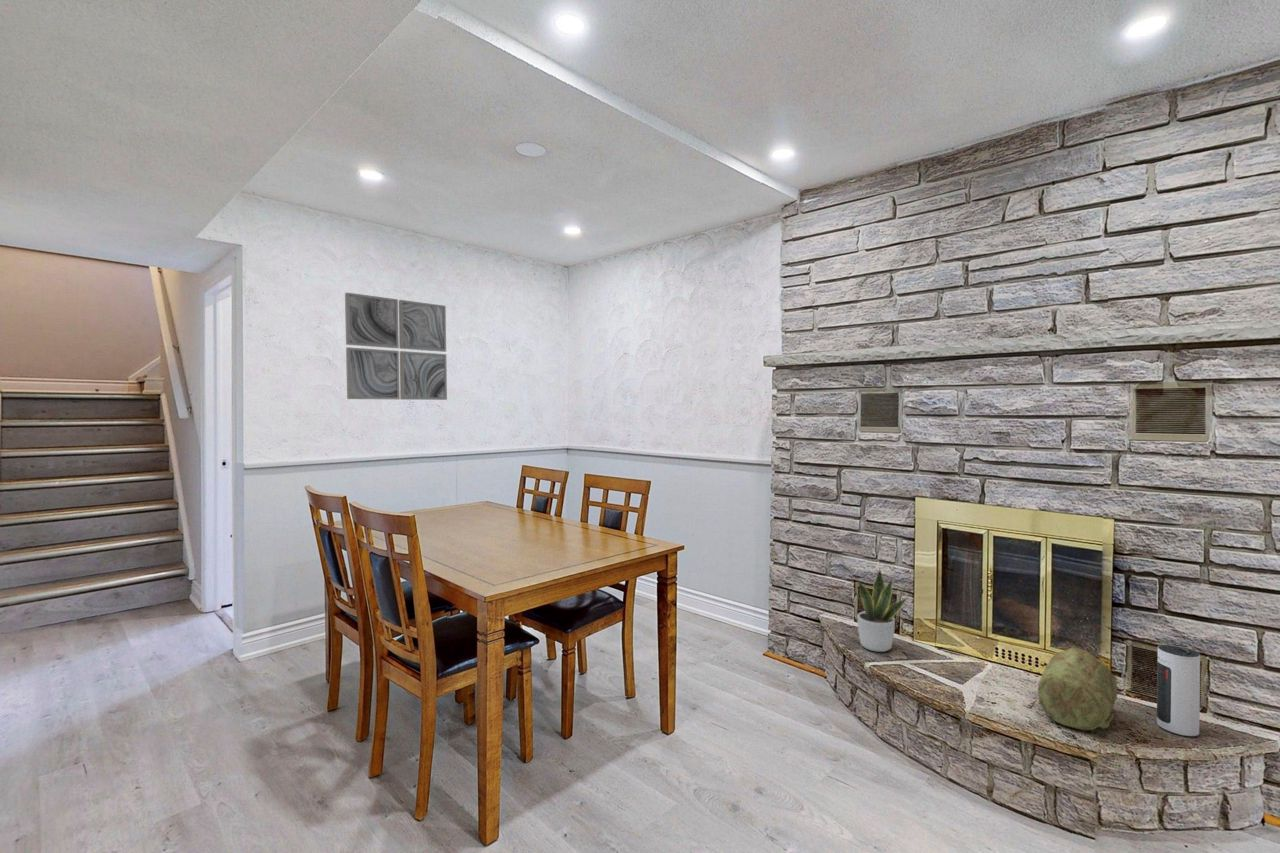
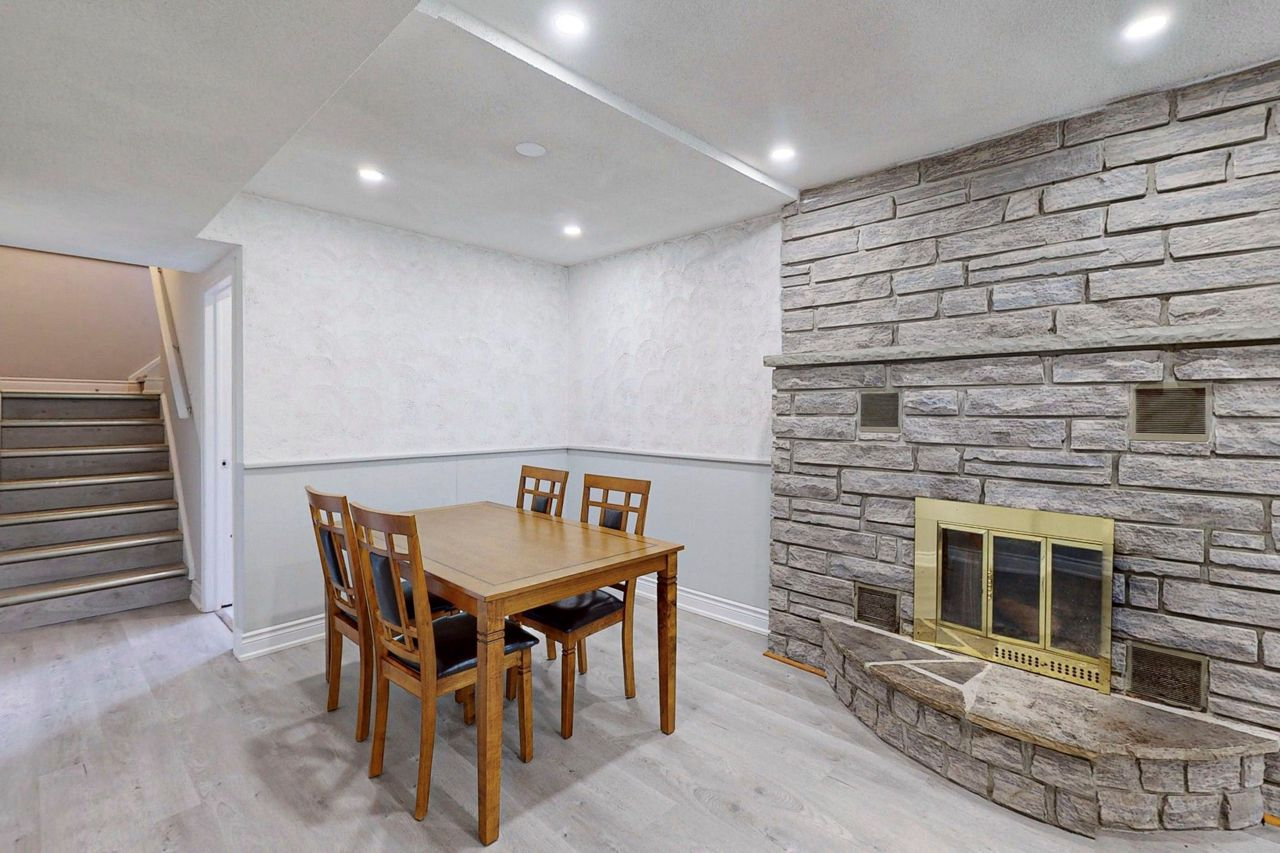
- potted plant (874, 606)
- rock (1077, 686)
- wall art (398, 351)
- speaker (1178, 688)
